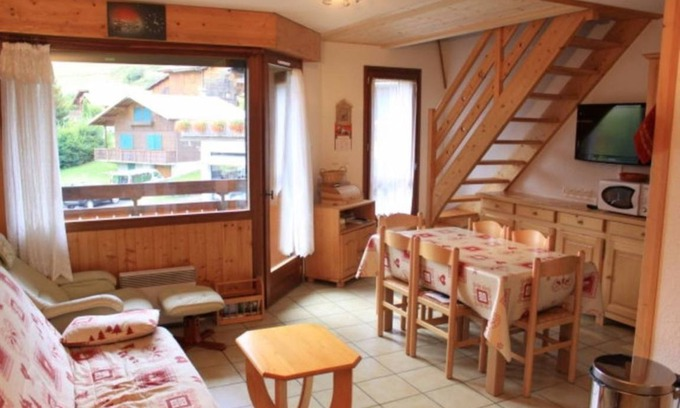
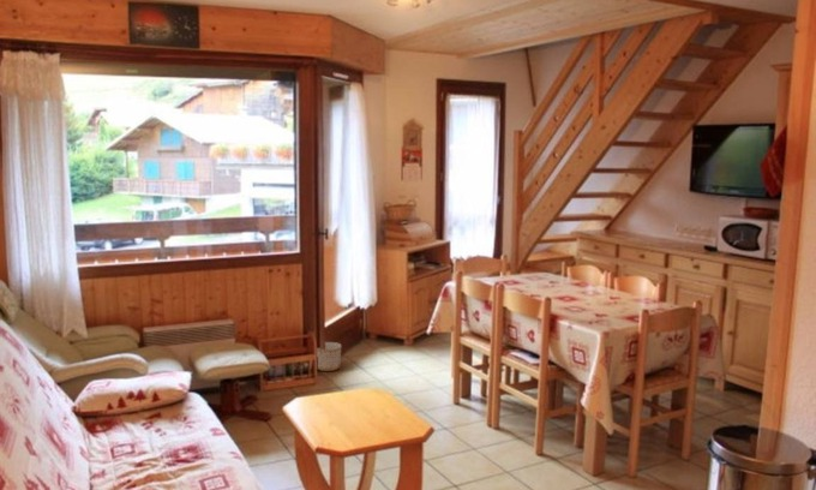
+ planter (328, 357)
